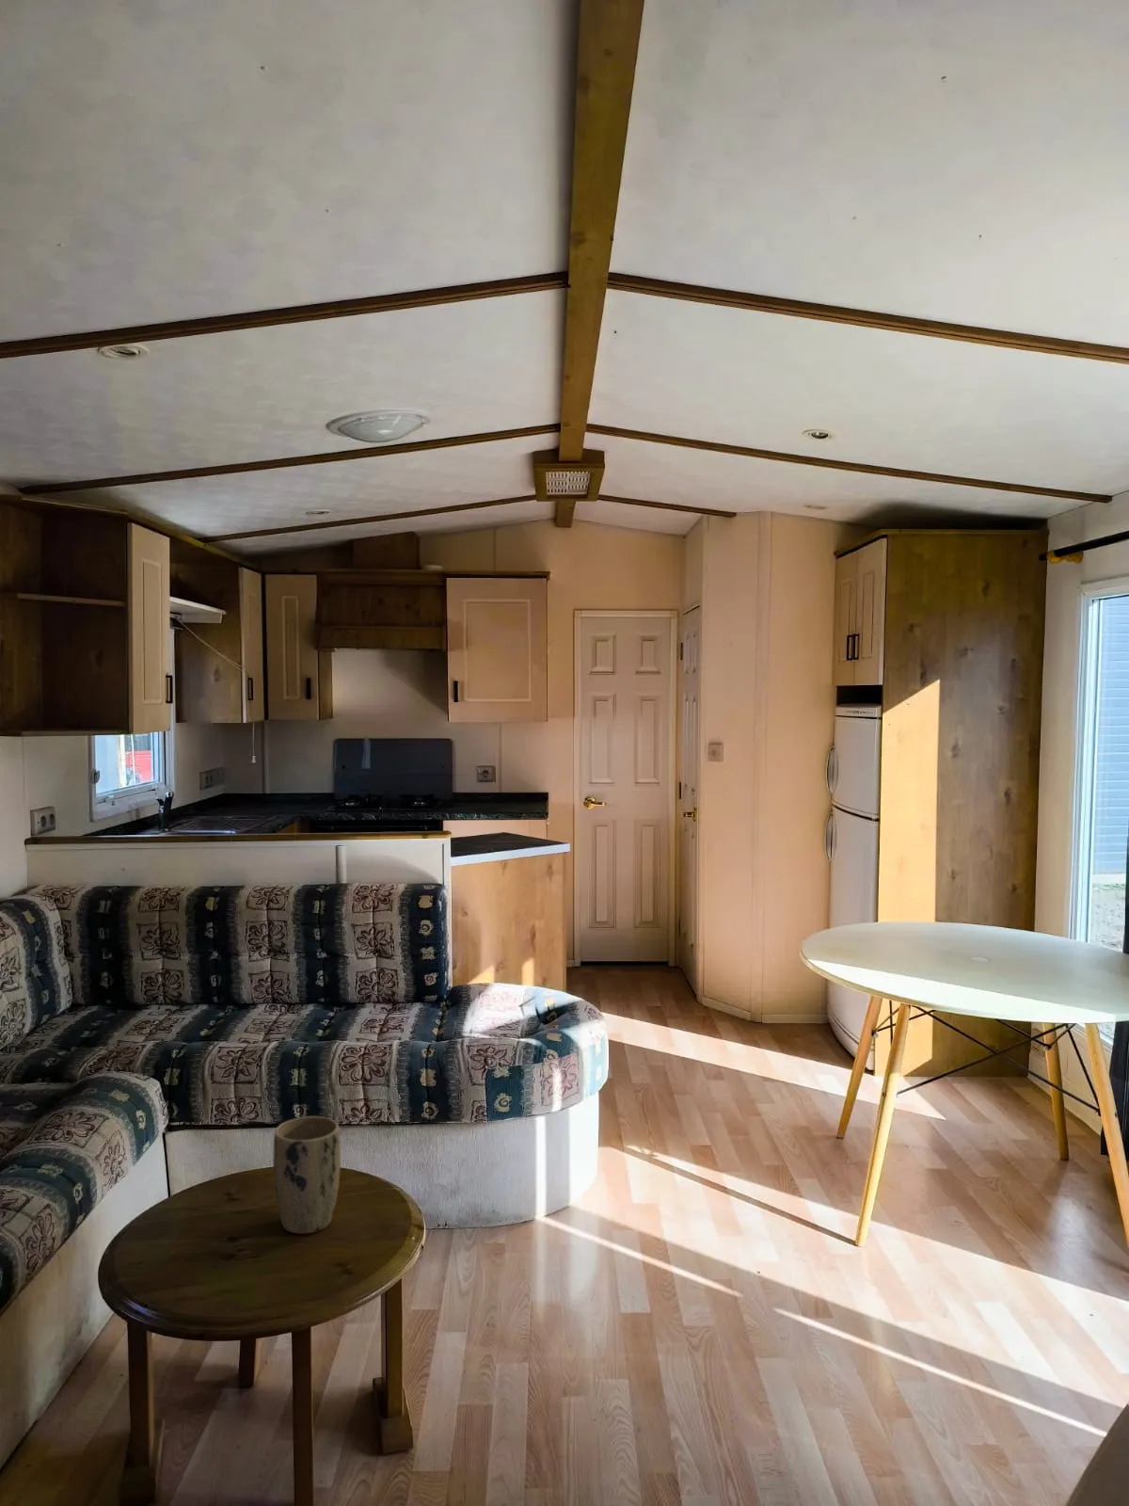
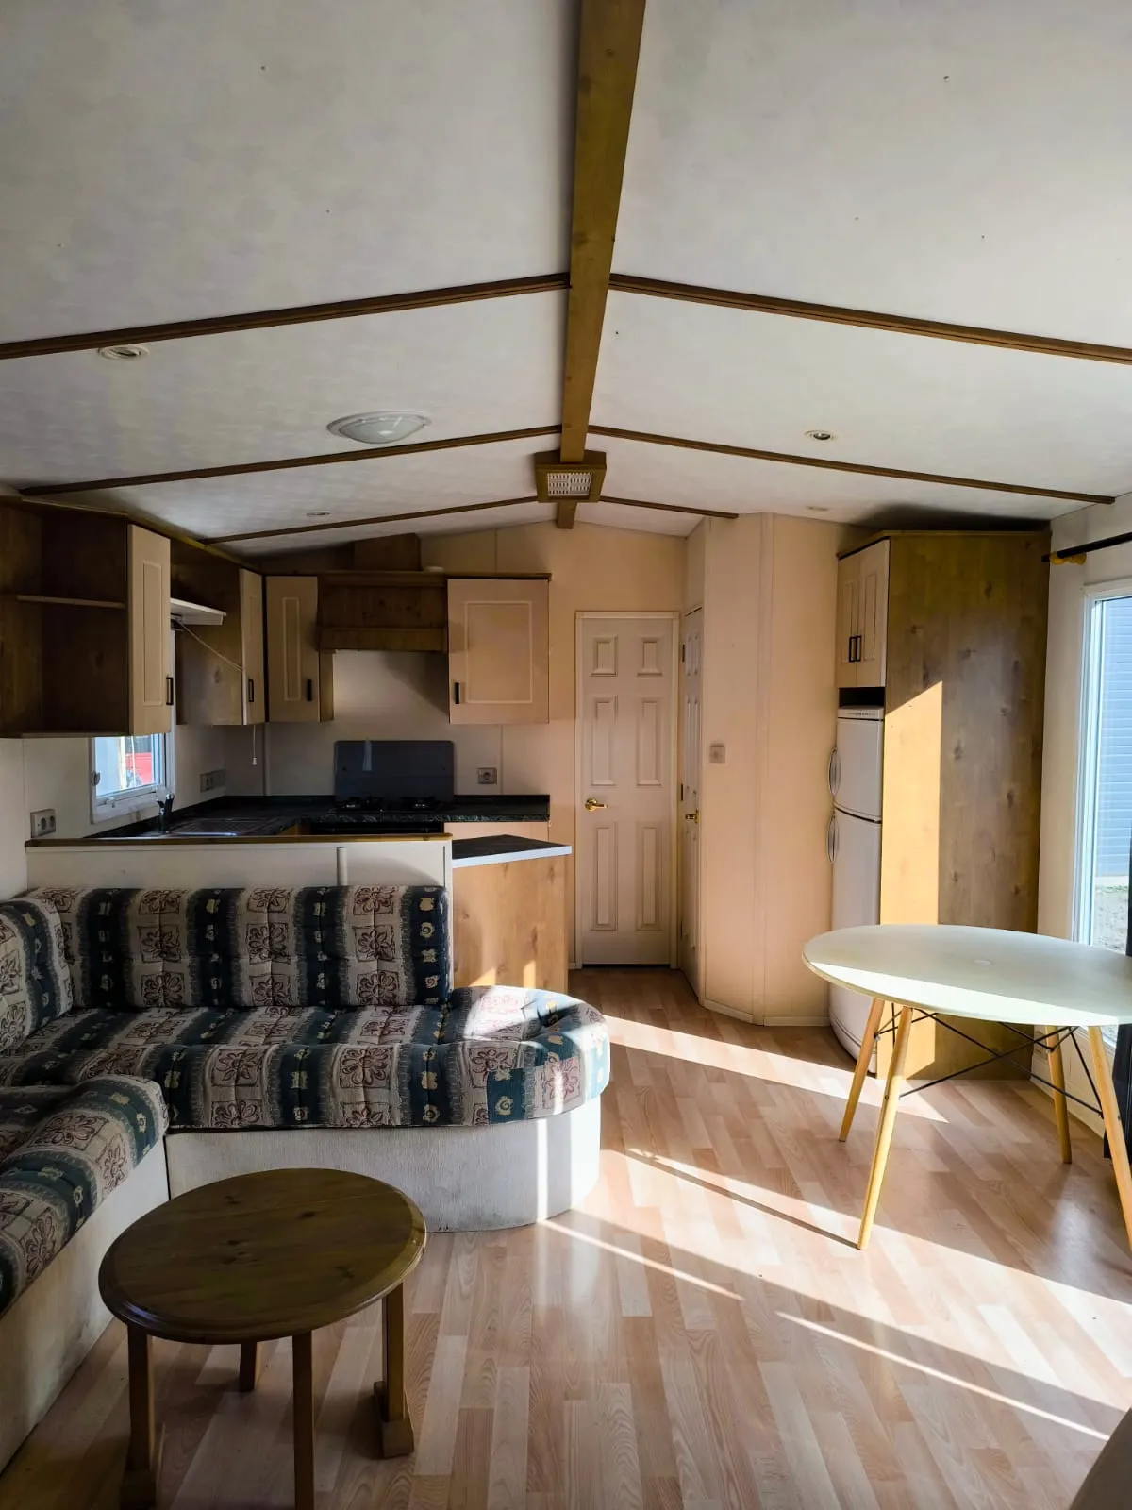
- plant pot (307, 1175)
